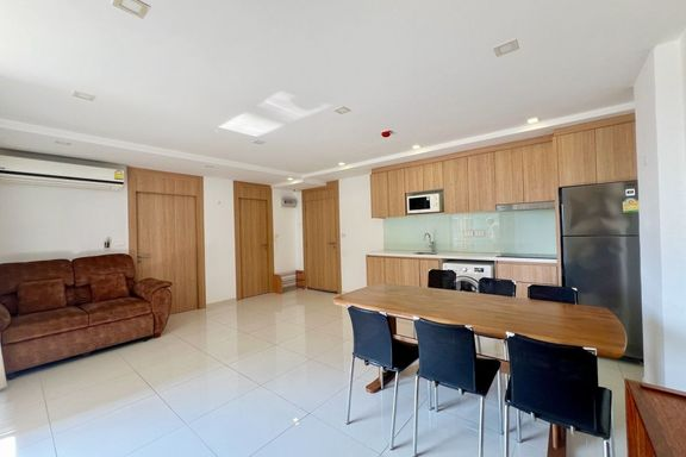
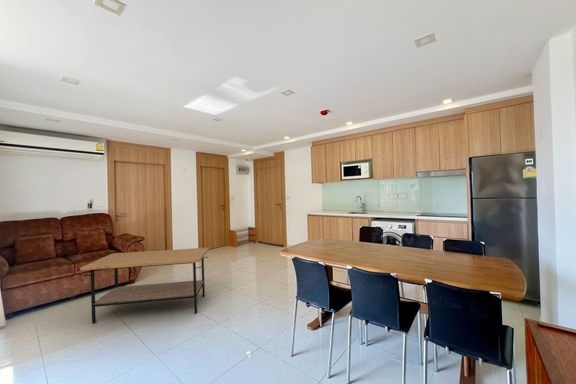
+ coffee table (153, 284)
